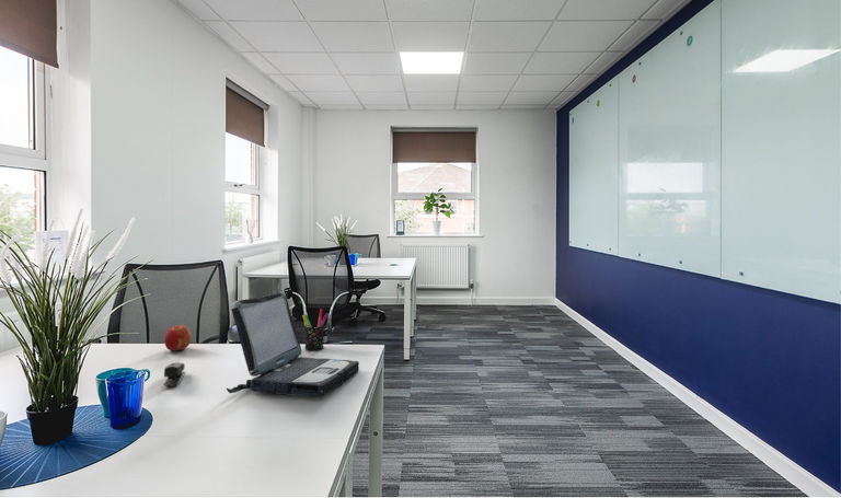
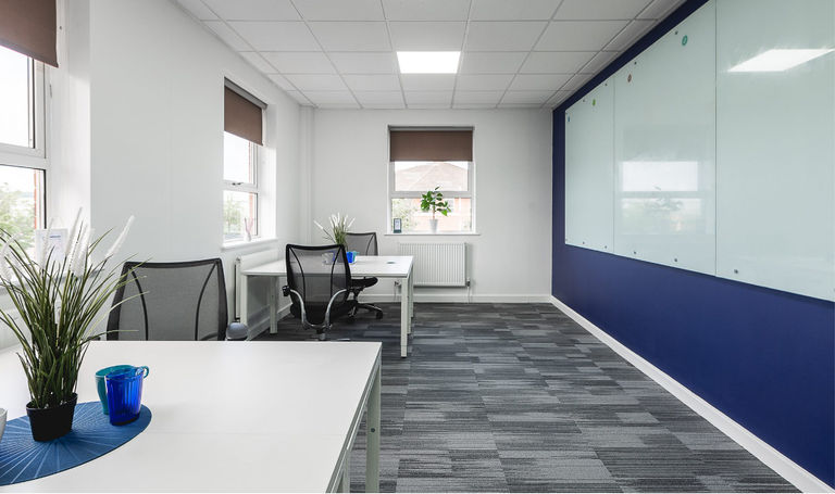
- fruit (177, 337)
- pen holder (313, 327)
- stapler (174, 370)
- laptop (296, 338)
